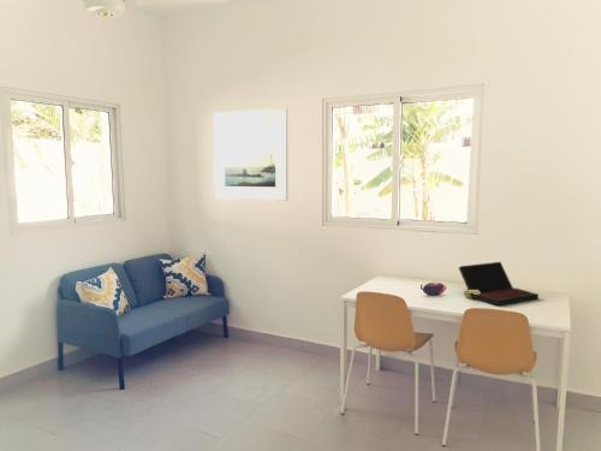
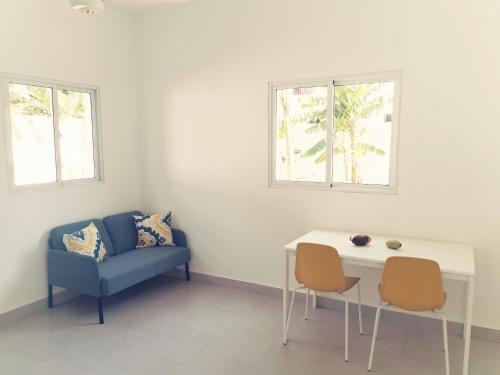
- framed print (249, 155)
- laptop (498, 281)
